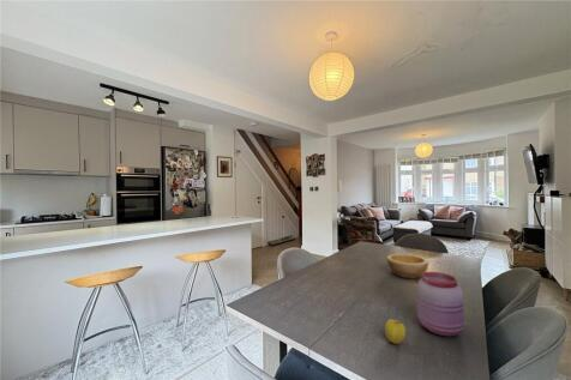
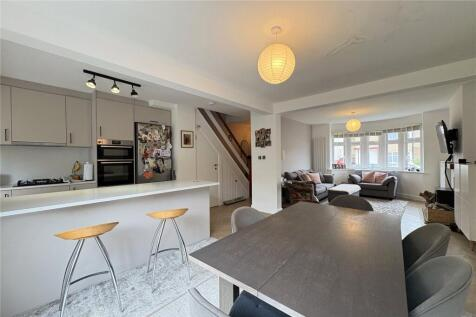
- apple (395, 330)
- jar (439, 302)
- bowl (407, 266)
